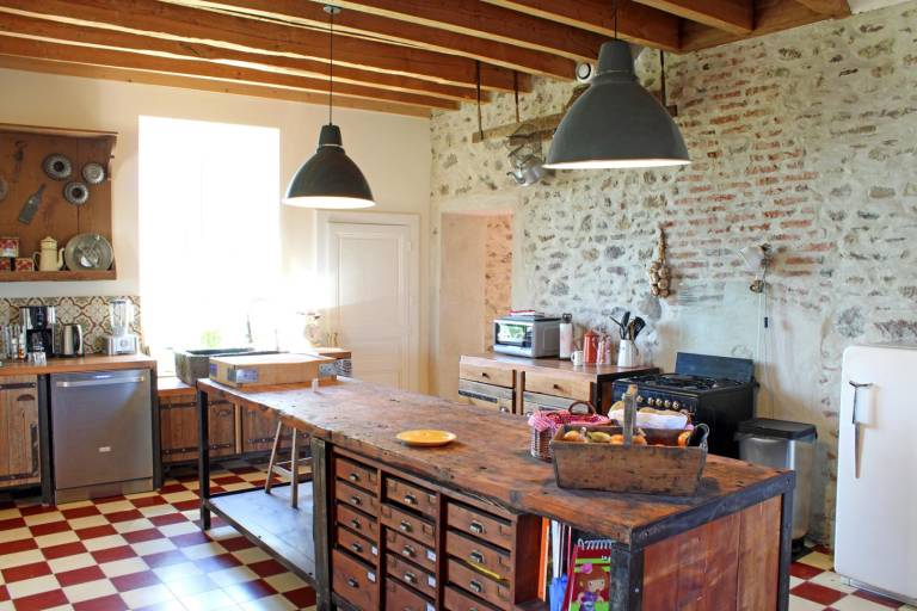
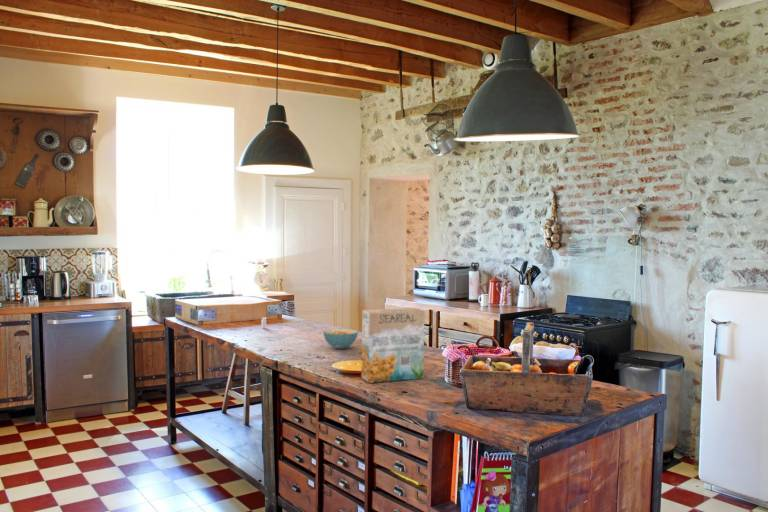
+ cereal box (393, 344)
+ cereal bowl (340, 339)
